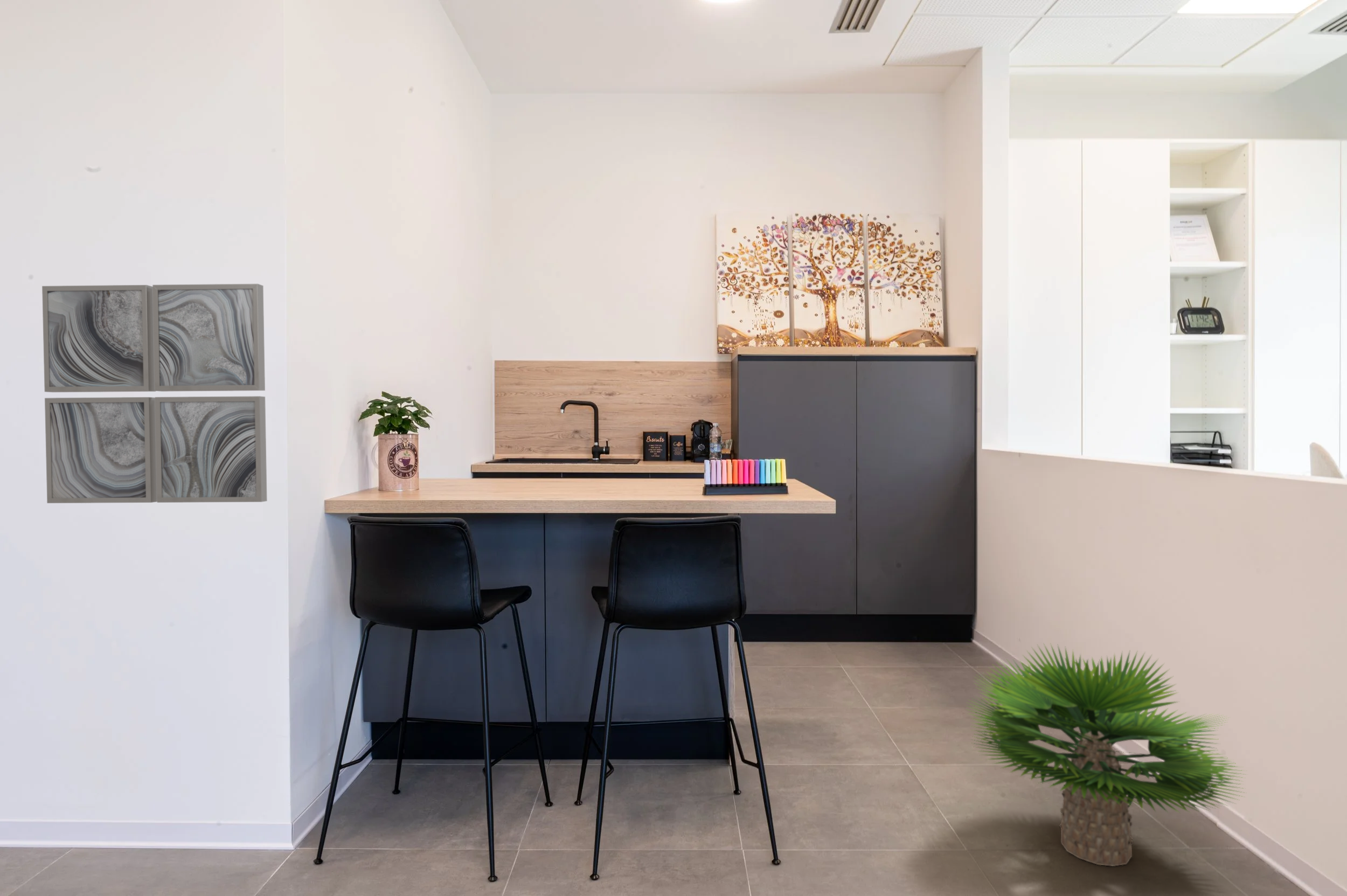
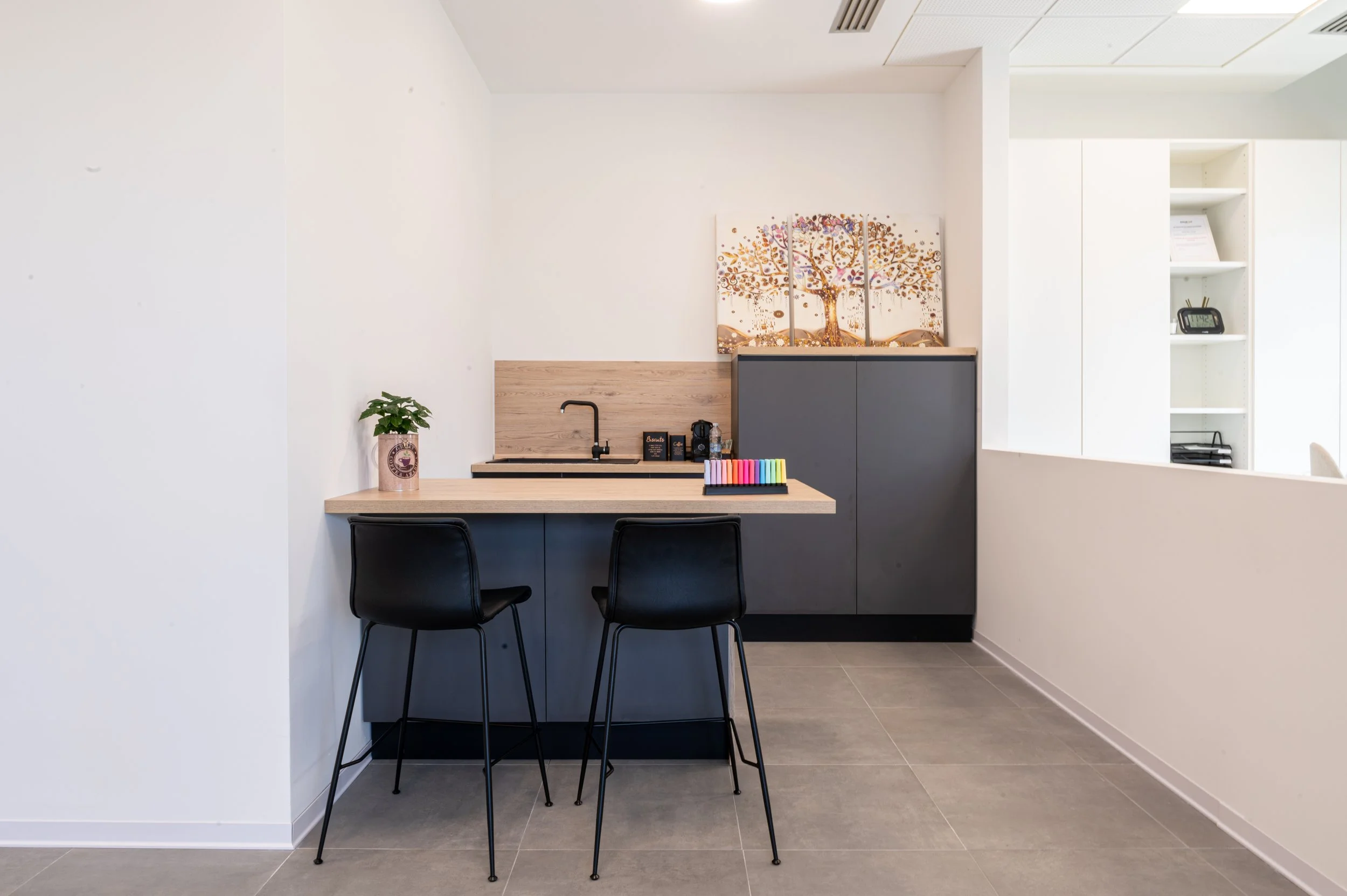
- potted plant (1096, 746)
- wall art (155, 391)
